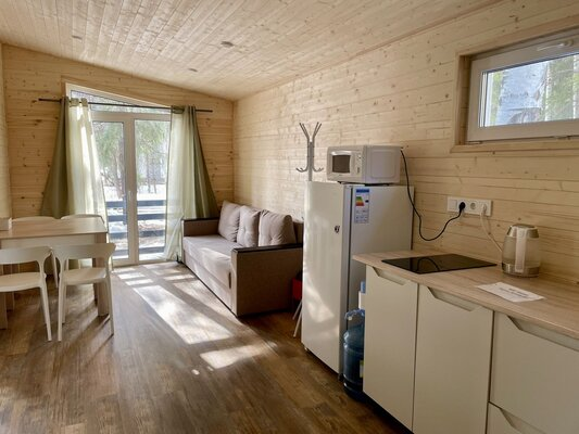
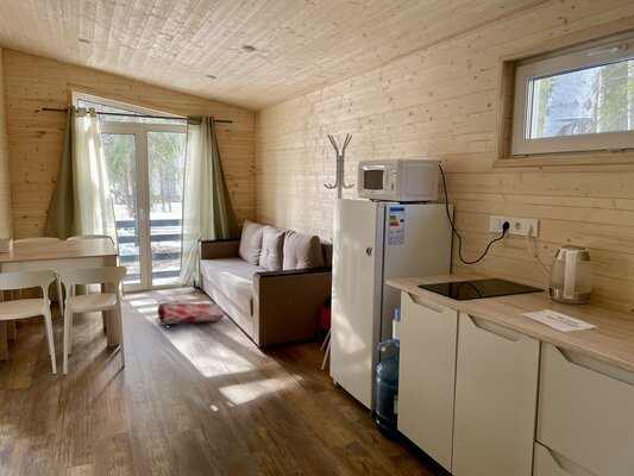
+ bag (190, 311)
